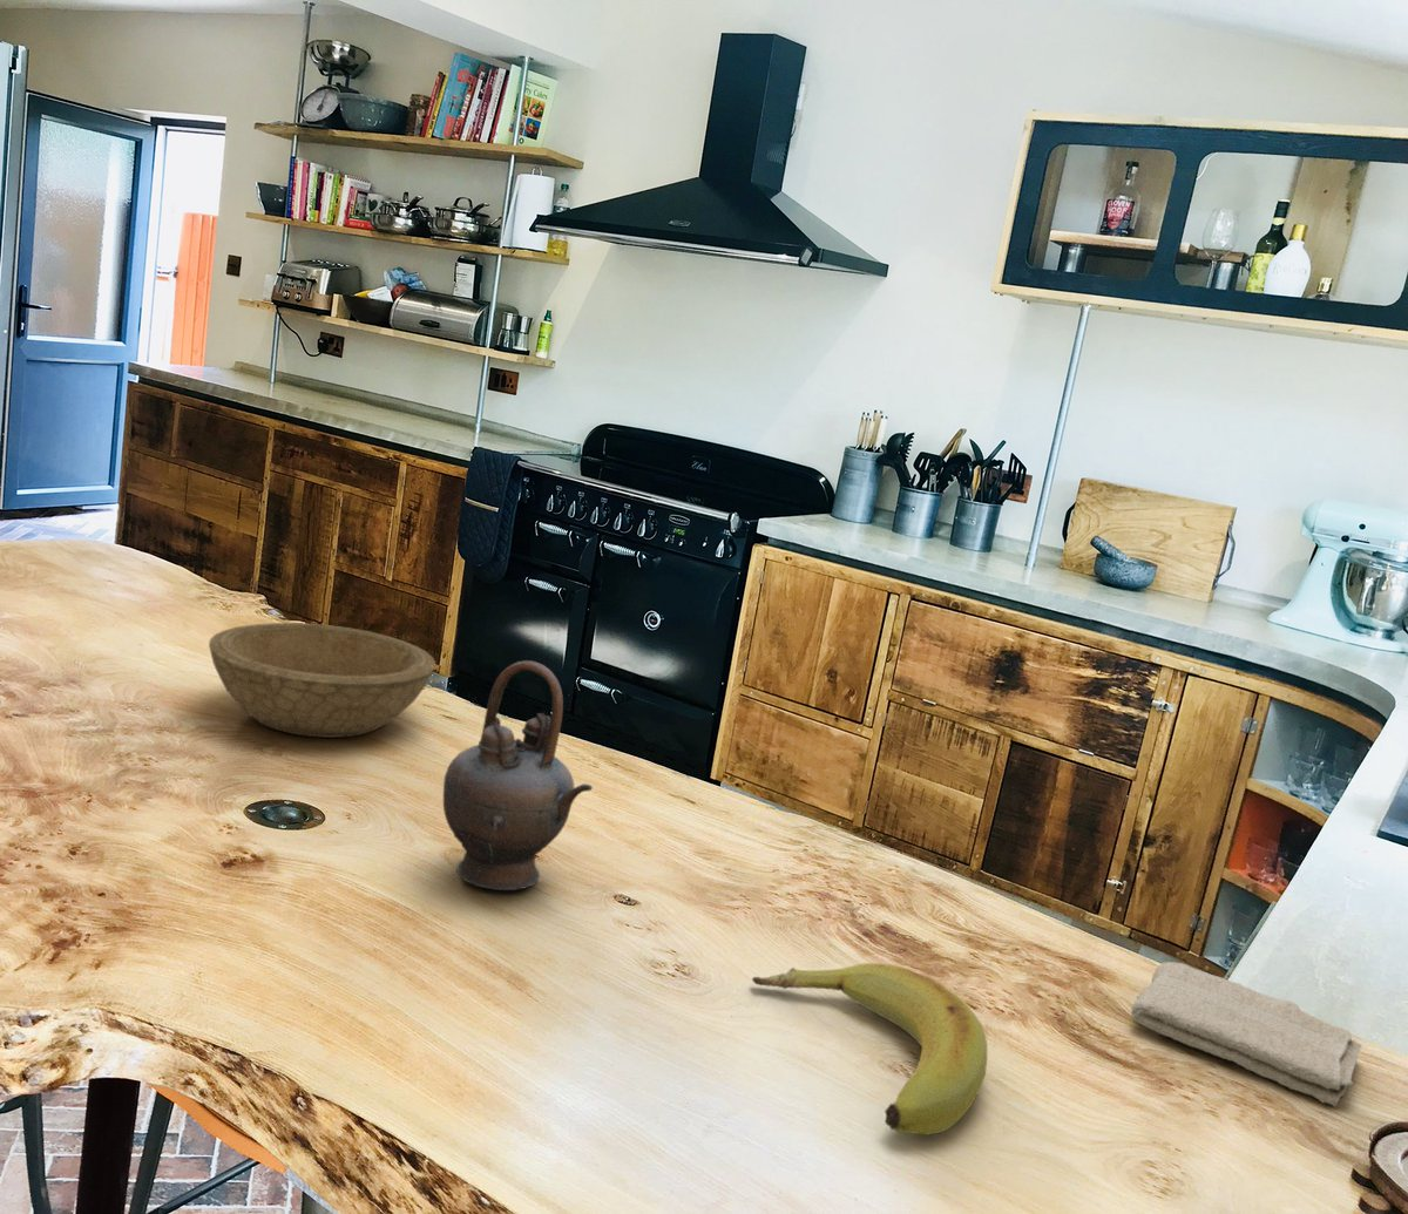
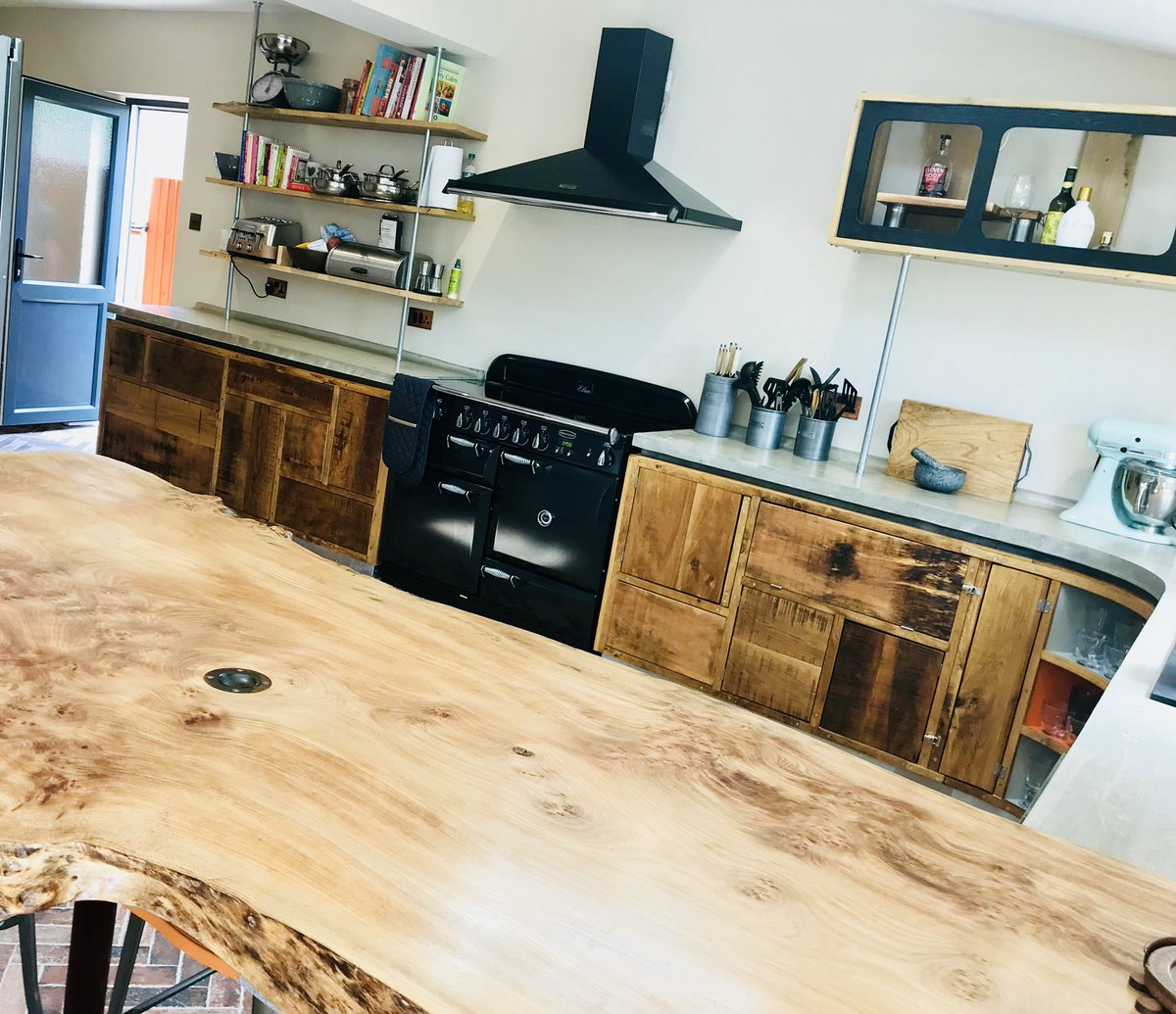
- washcloth (1245, 1026)
- teapot (523, 776)
- bowl (322, 682)
- banana (870, 1010)
